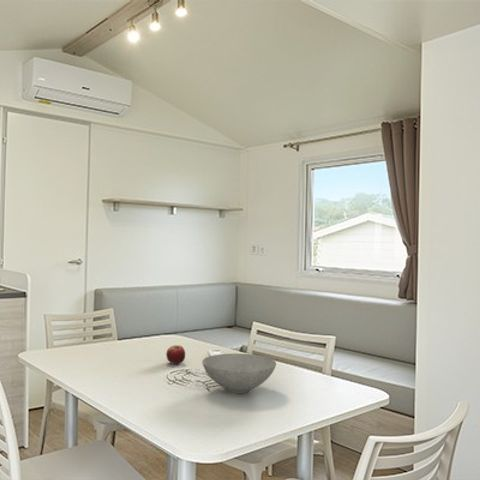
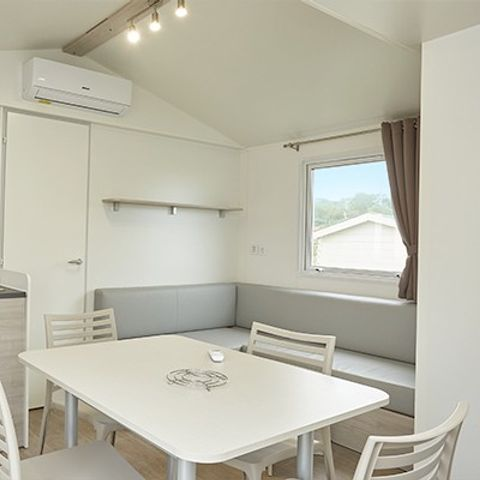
- fruit (175, 354)
- bowl (238, 375)
